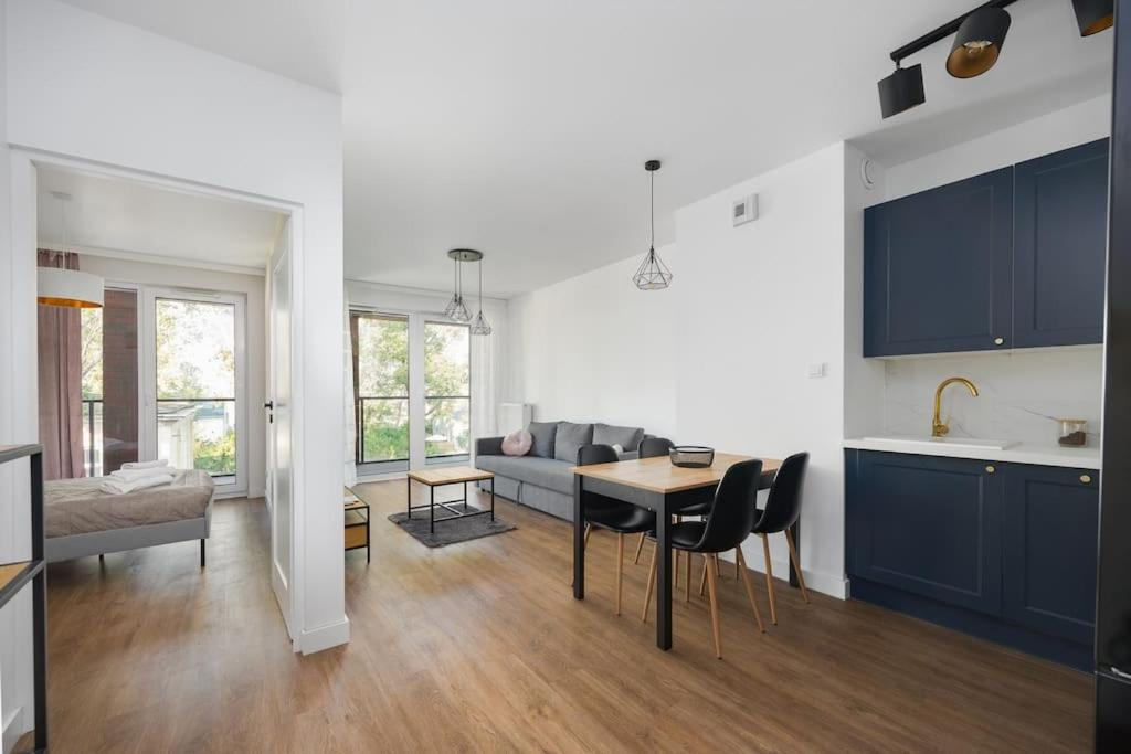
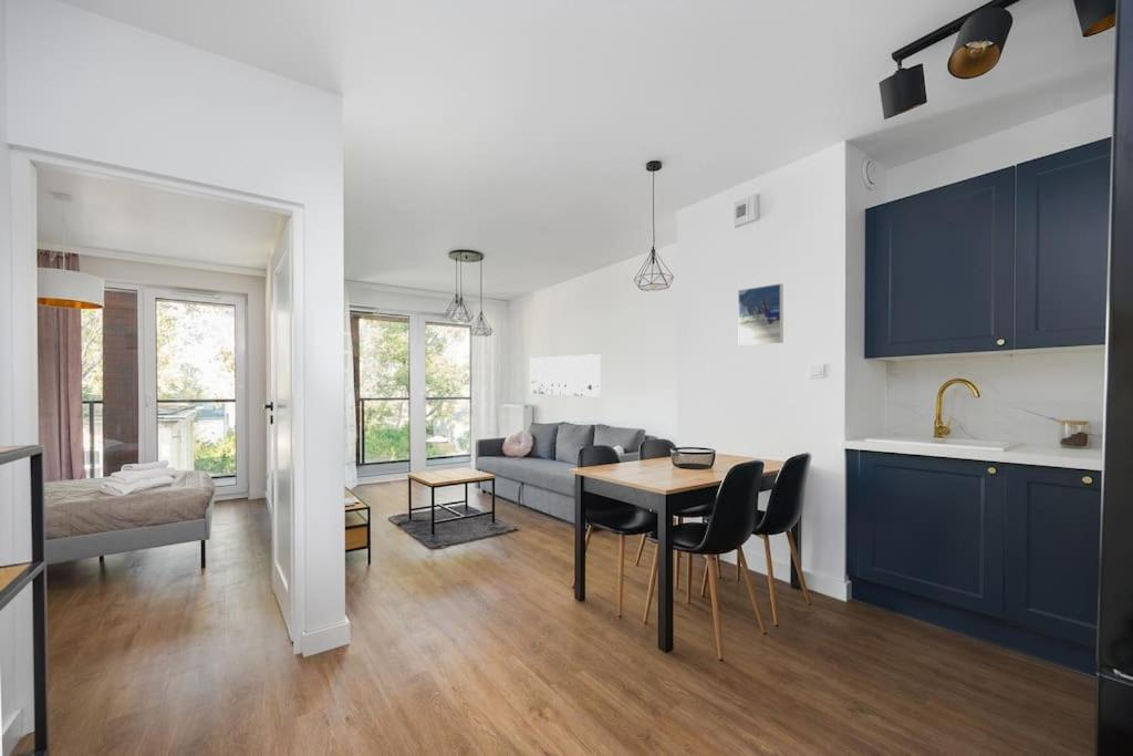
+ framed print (759, 315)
+ wall art (561, 375)
